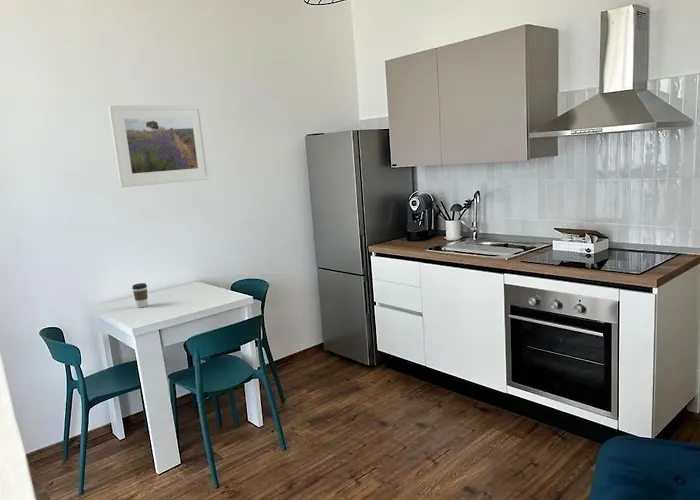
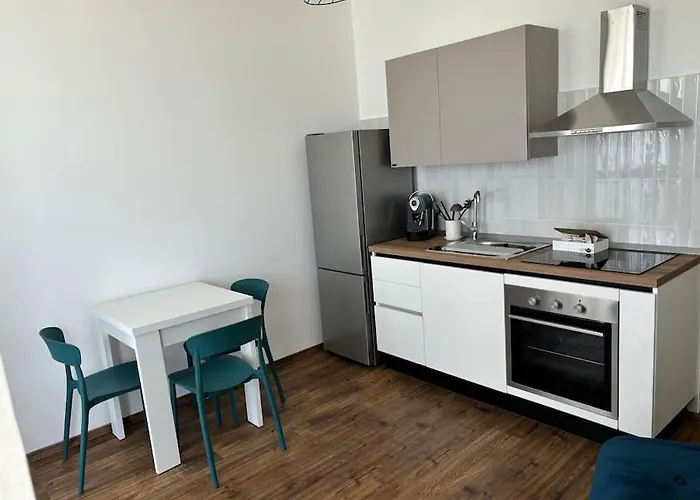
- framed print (162, 144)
- coffee cup (140, 295)
